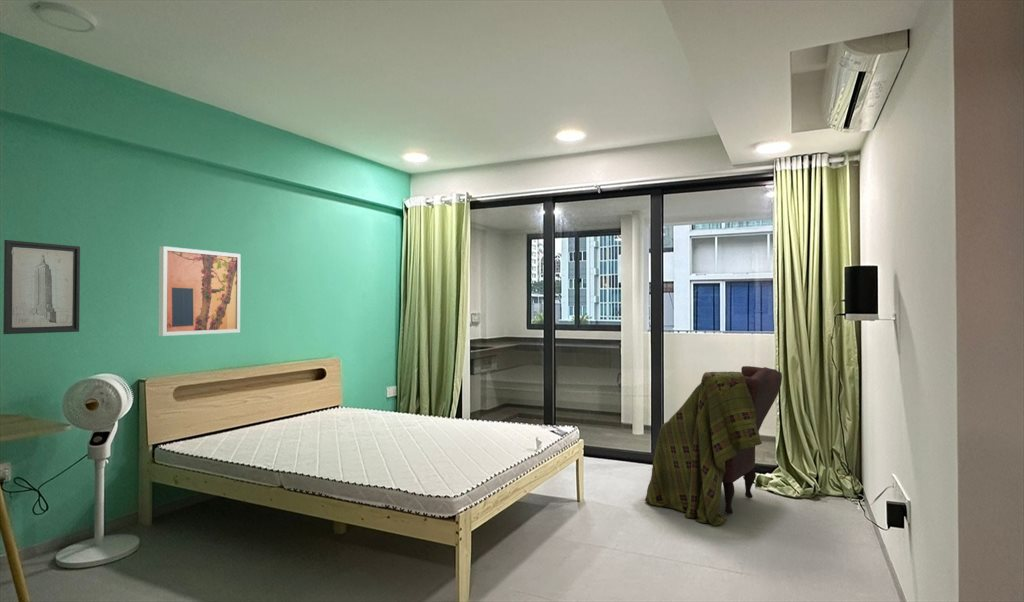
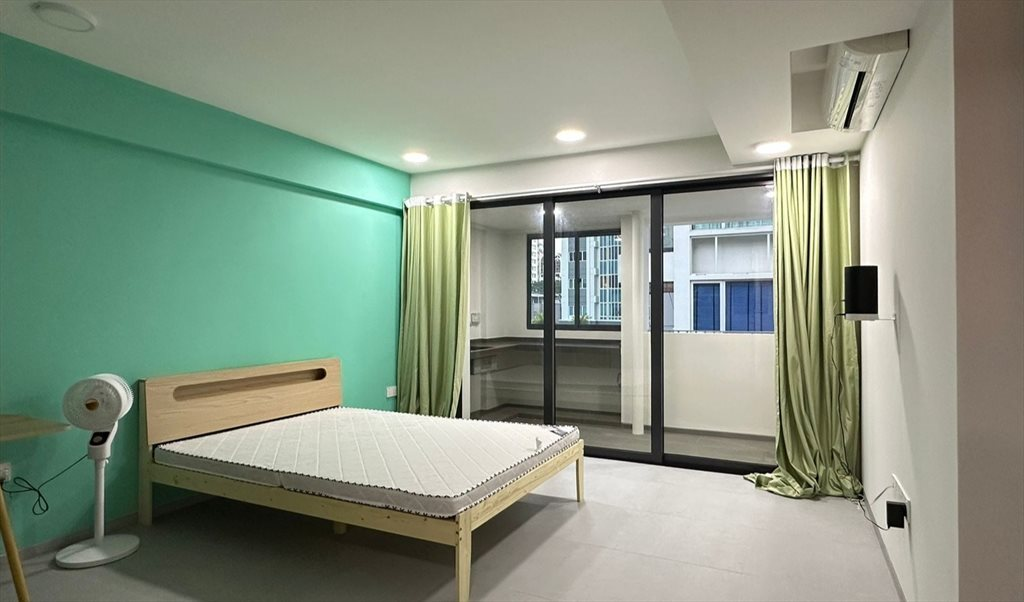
- tartan (715, 434)
- wall art (202, 292)
- wall art (43, 288)
